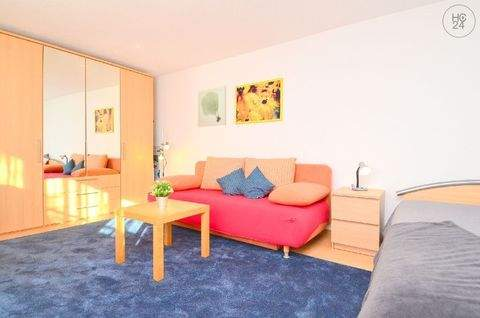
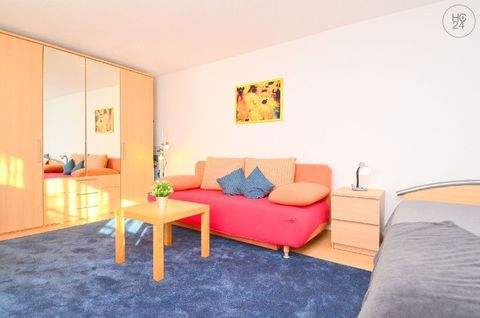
- wall art (211, 107)
